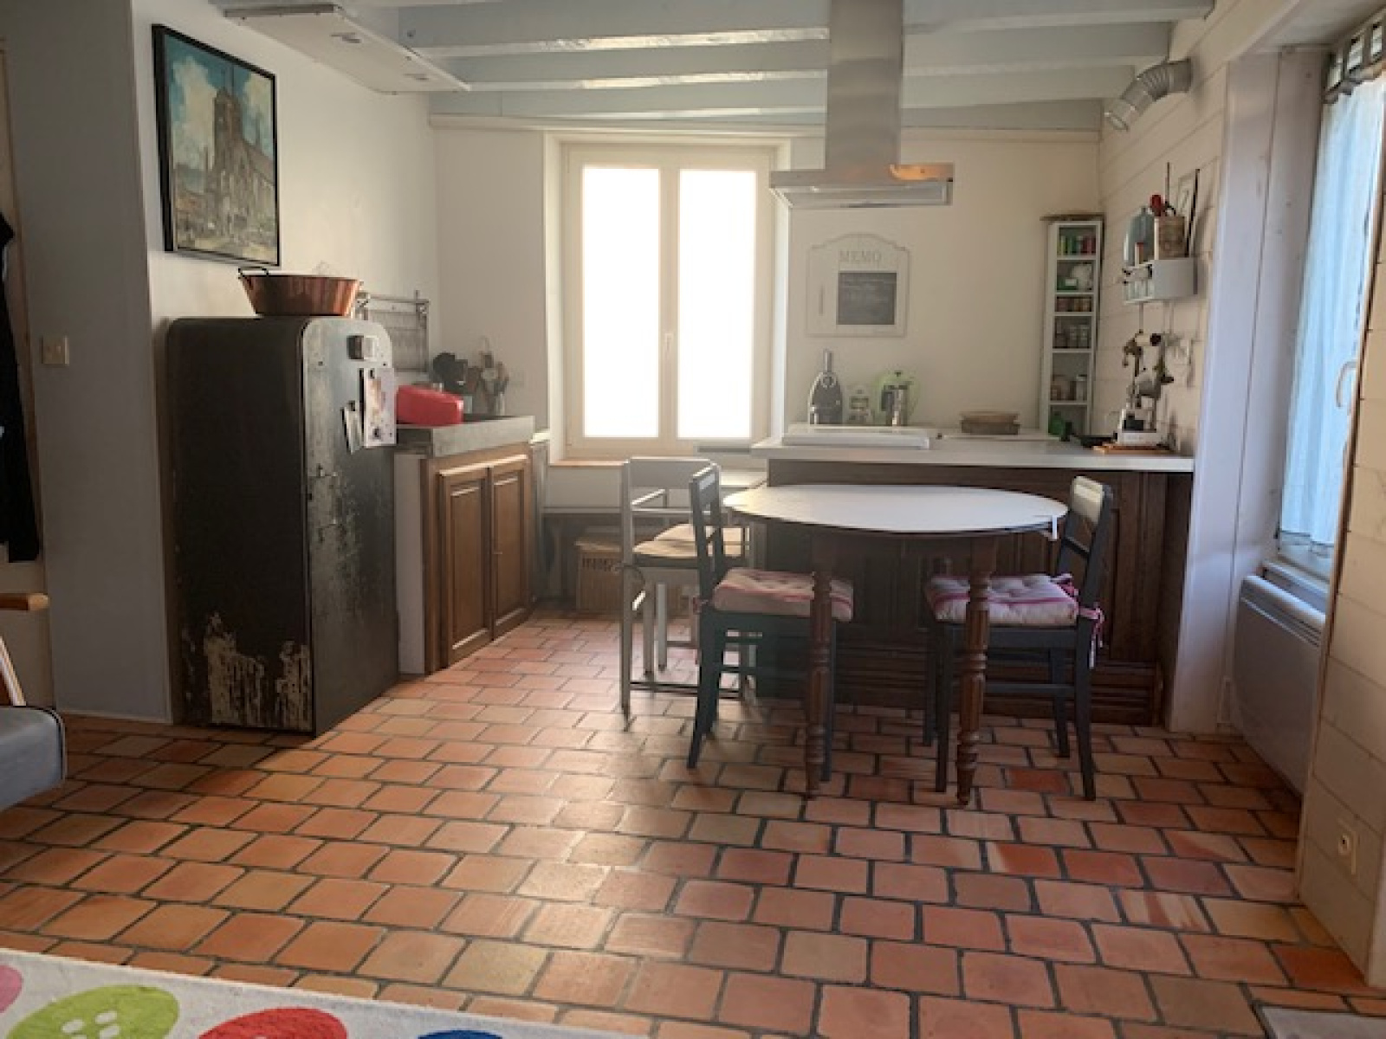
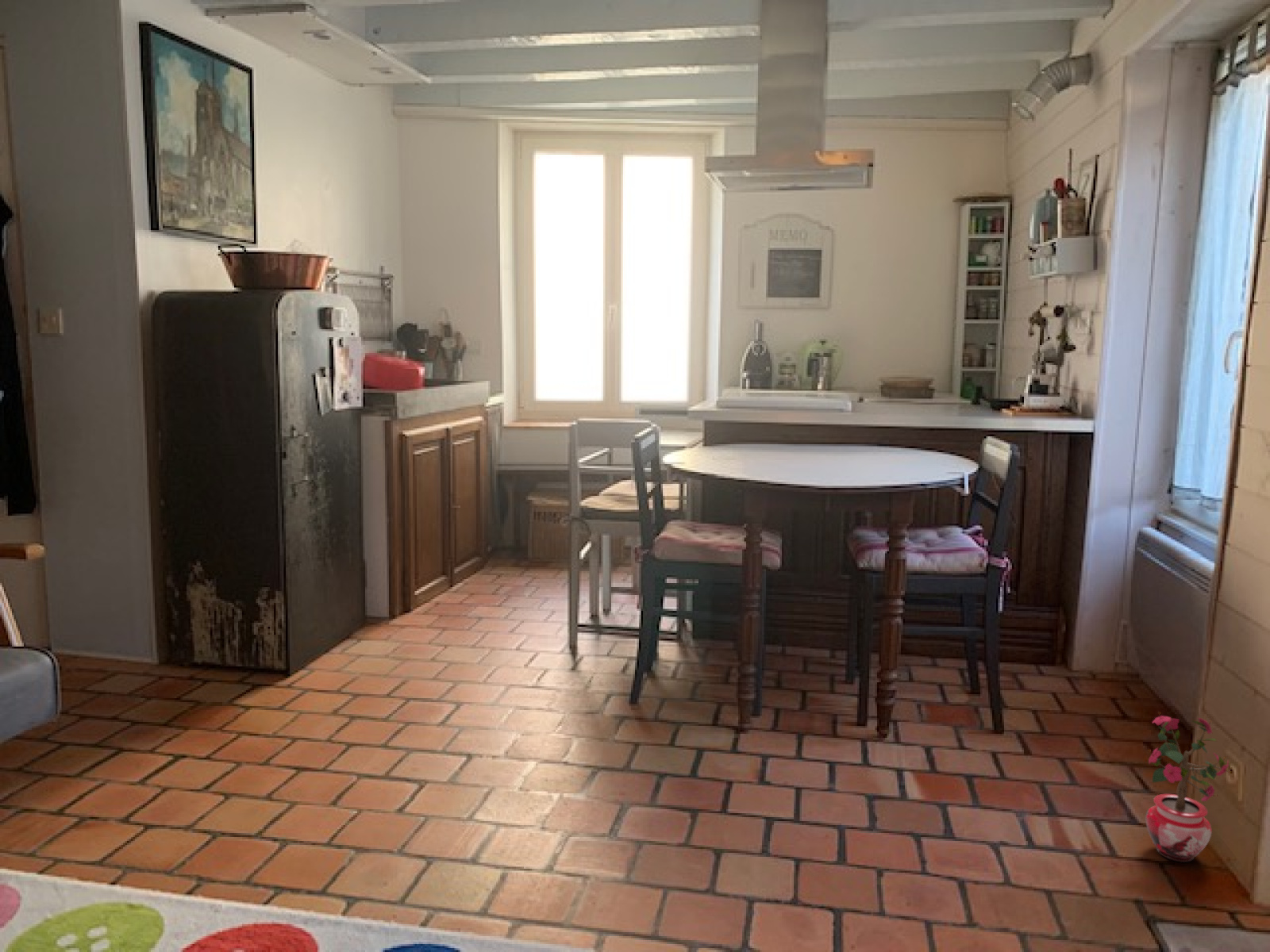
+ potted plant (1183, 783)
